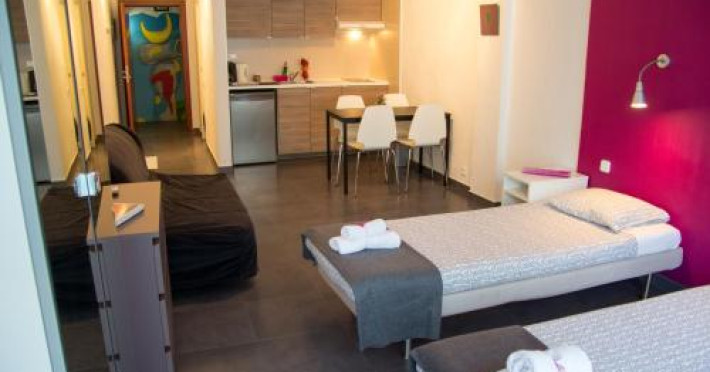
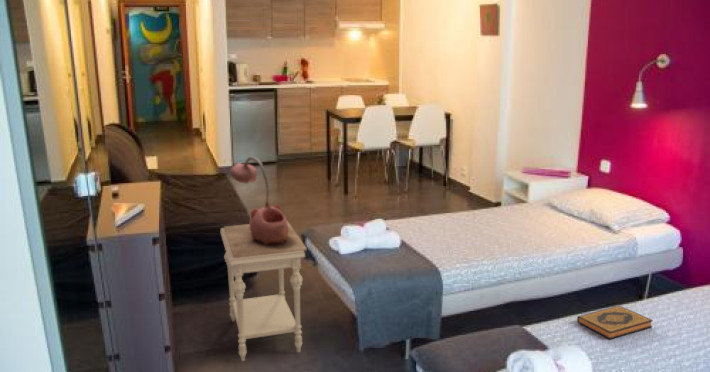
+ hardback book (614, 321)
+ table lamp (266, 198)
+ side table (263, 296)
